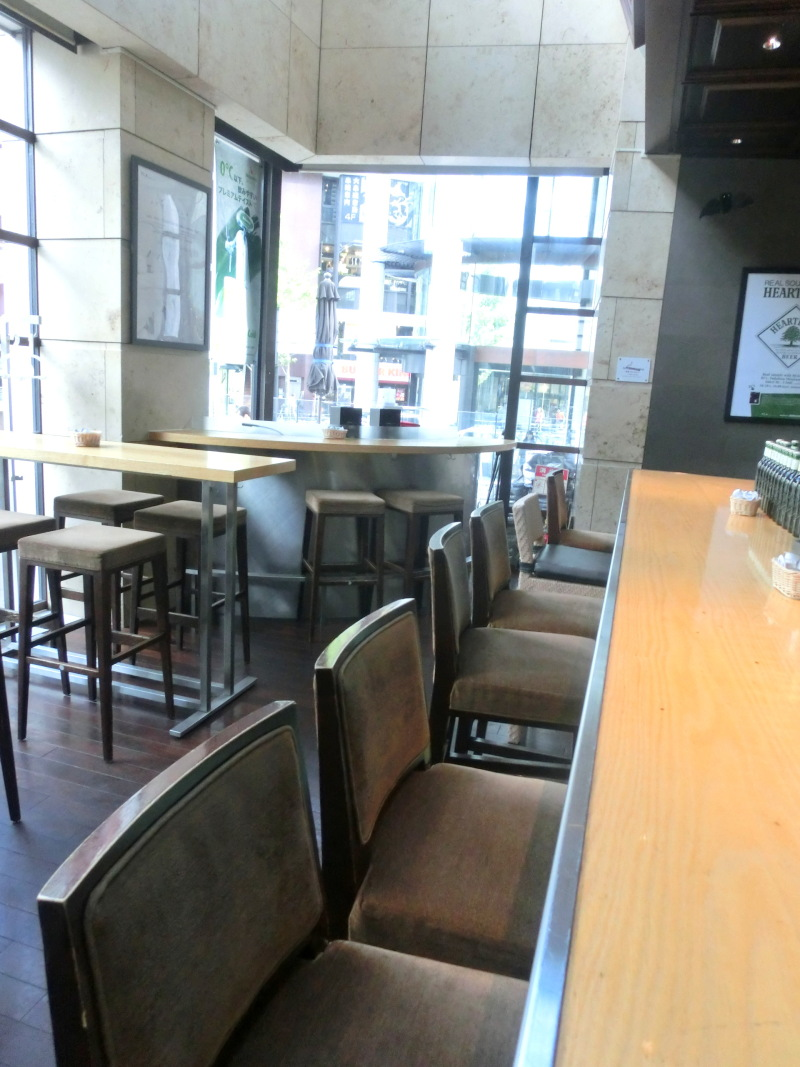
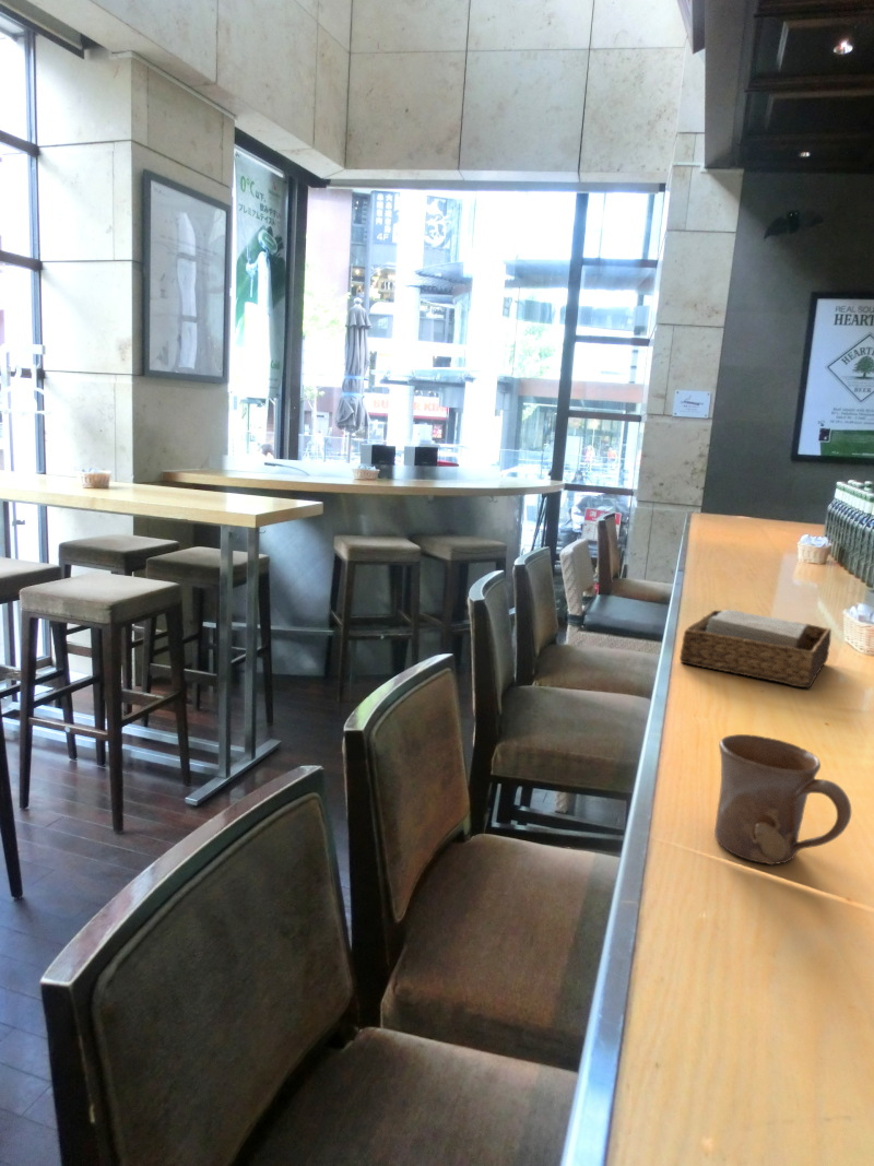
+ mug (778, 805)
+ napkin holder (757, 640)
